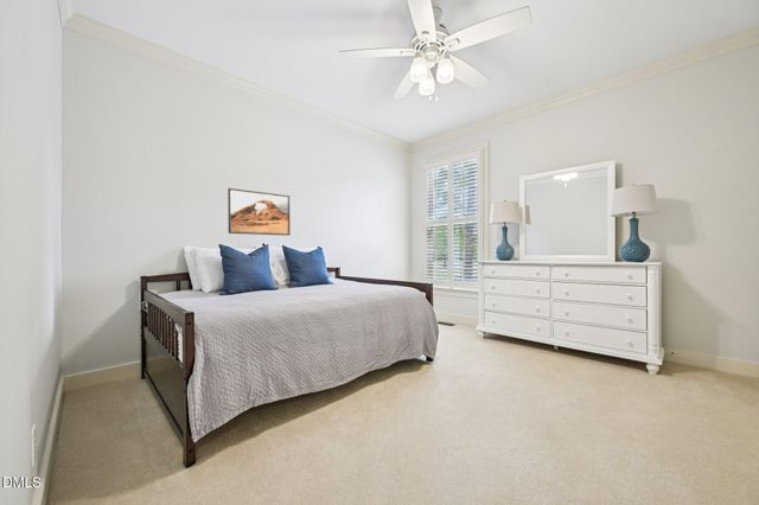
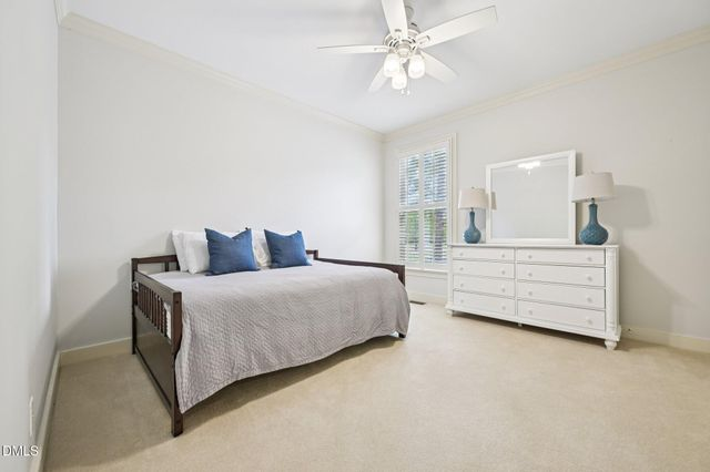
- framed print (261, 213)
